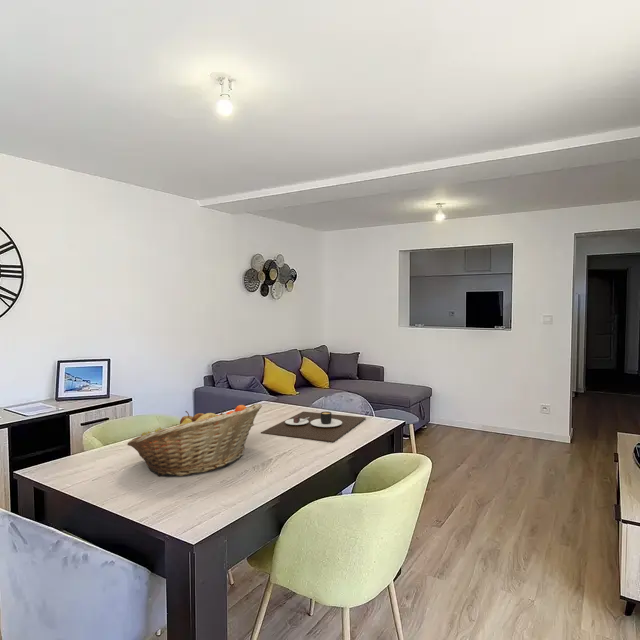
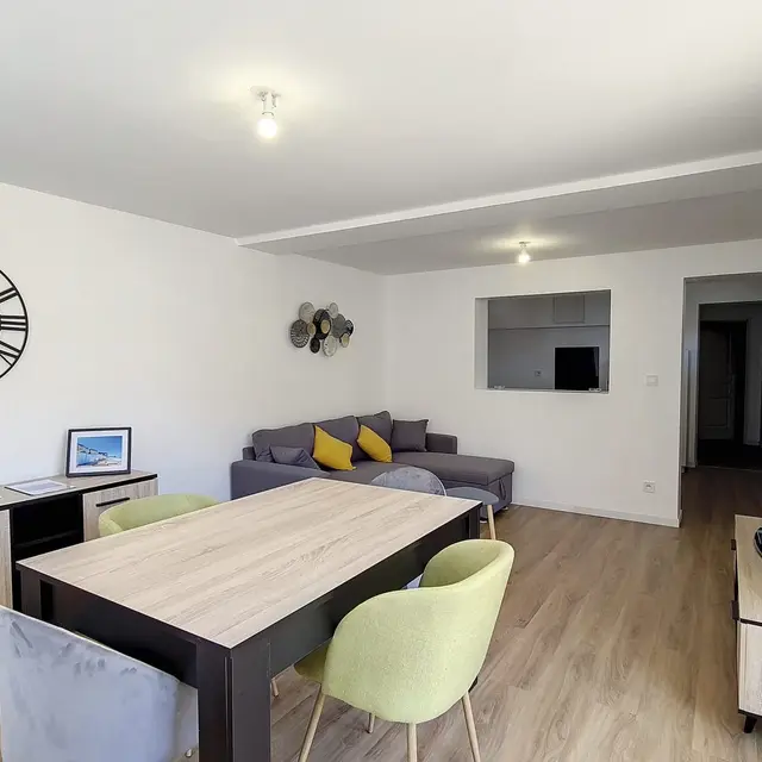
- place mat (316, 418)
- fruit basket (200, 433)
